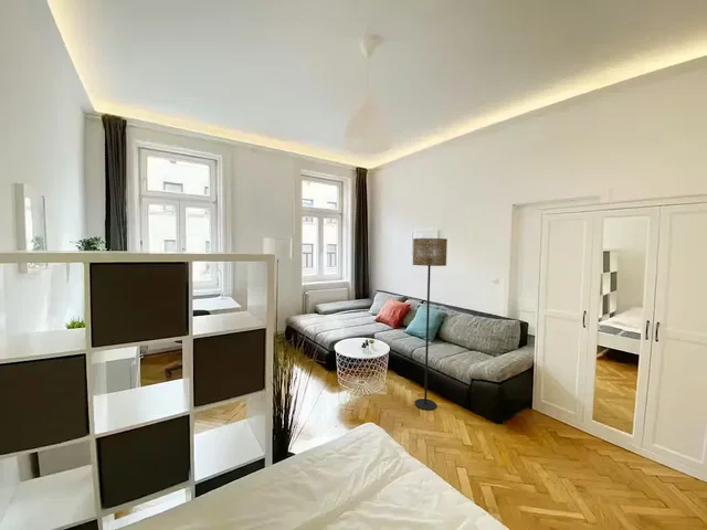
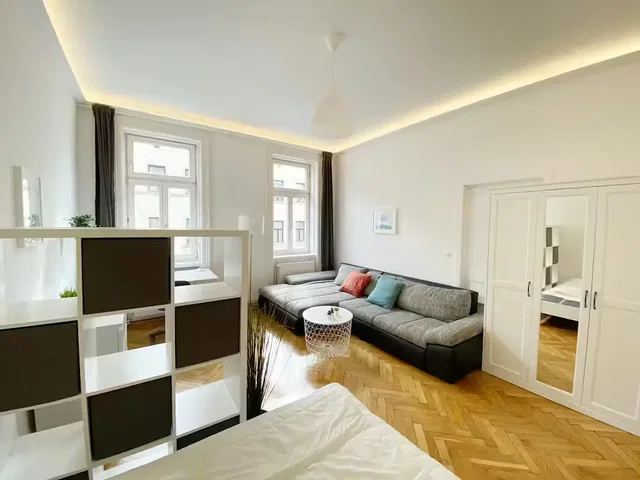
- floor lamp (428, 322)
